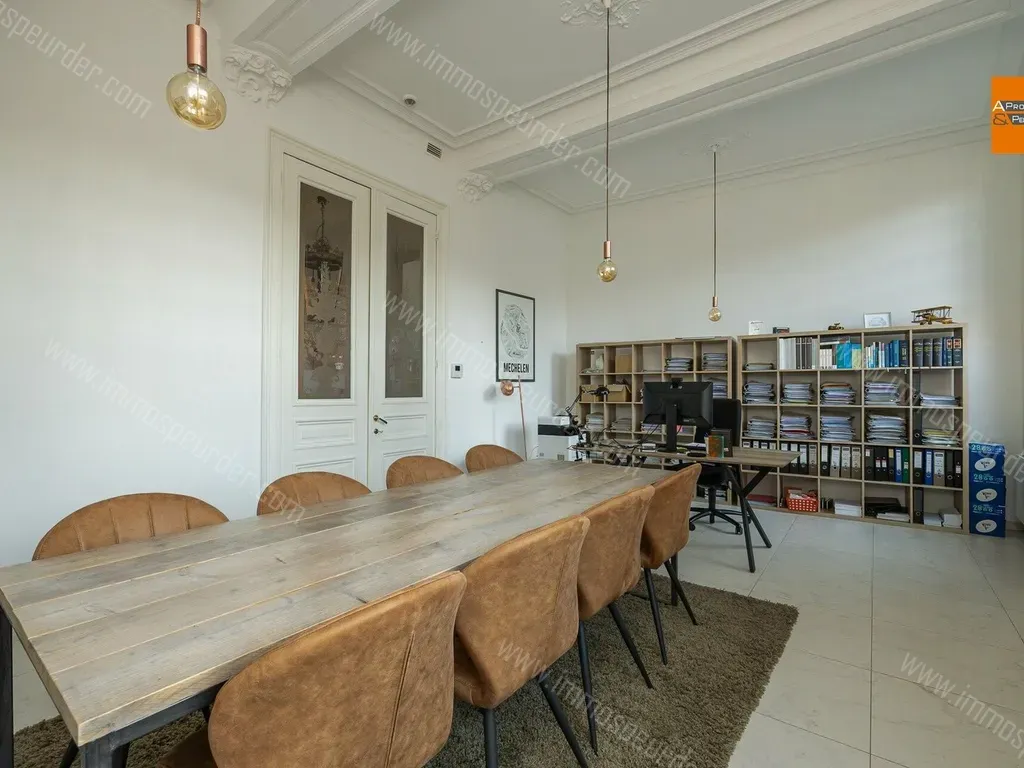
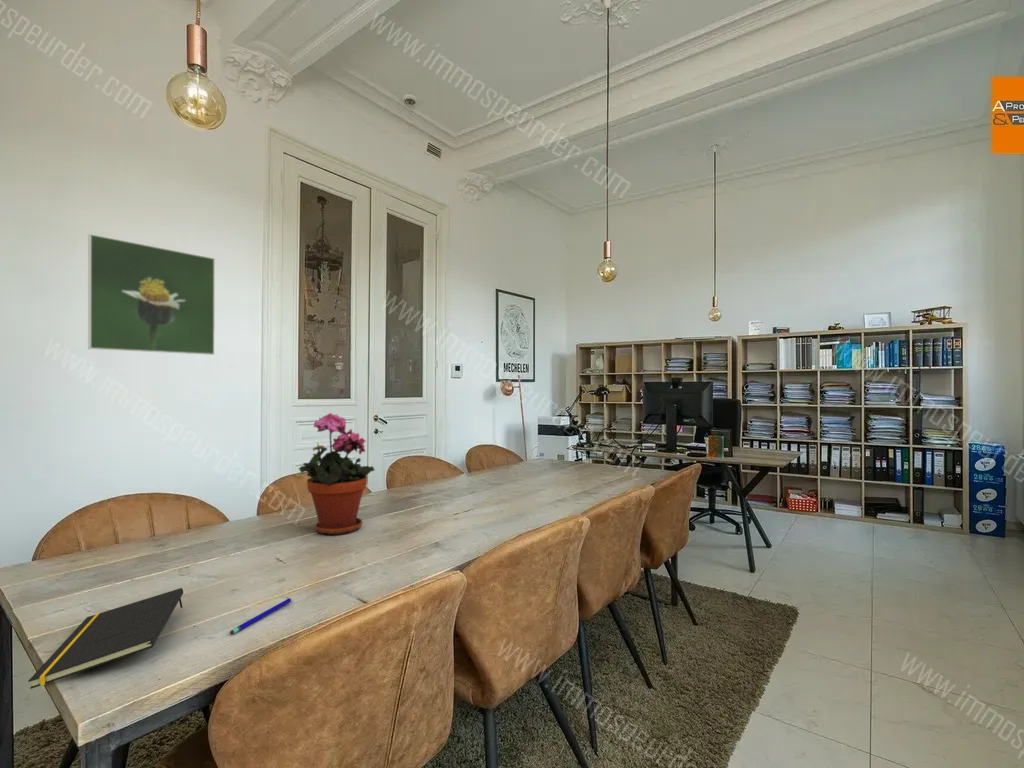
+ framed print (156, 299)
+ potted plant (337, 471)
+ pen (262, 615)
+ notepad (117, 630)
